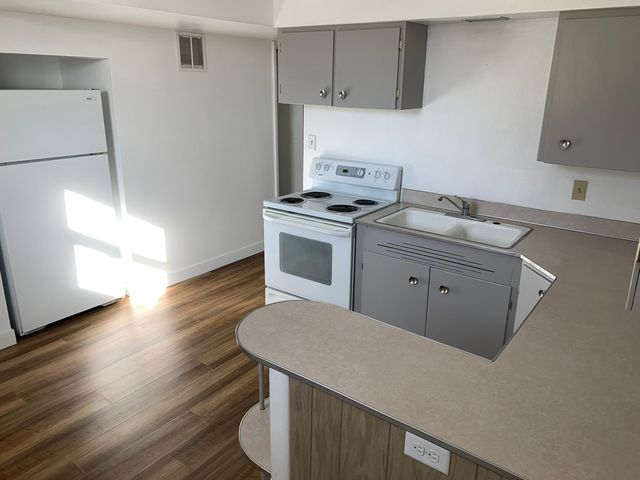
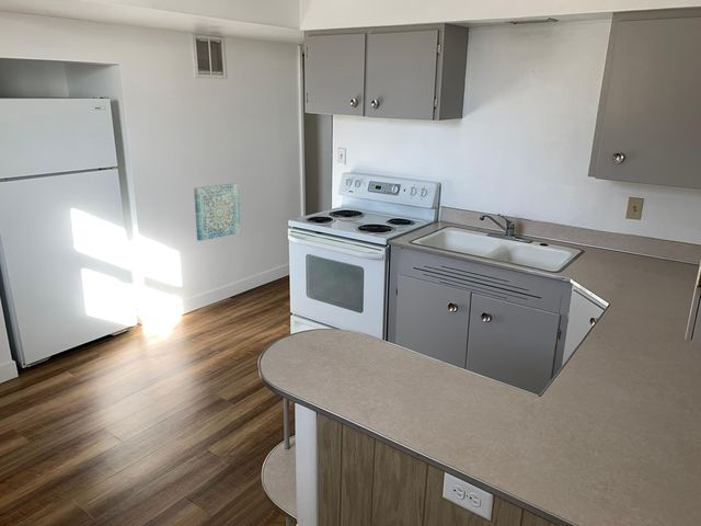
+ wall art (218, 210)
